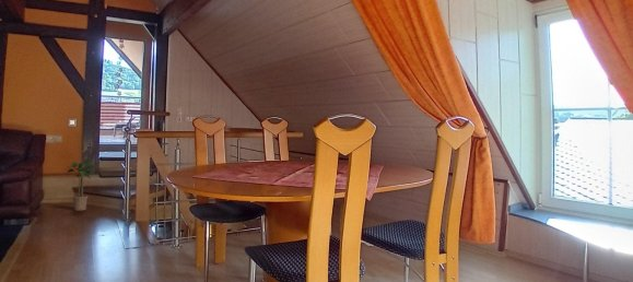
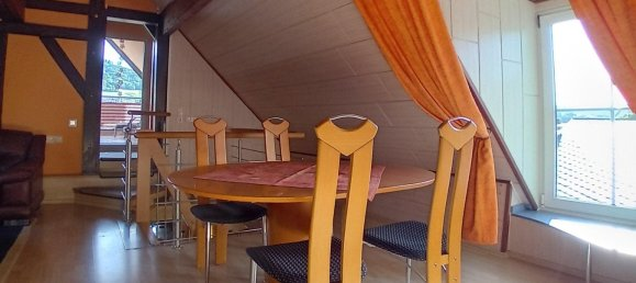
- potted plant (82, 184)
